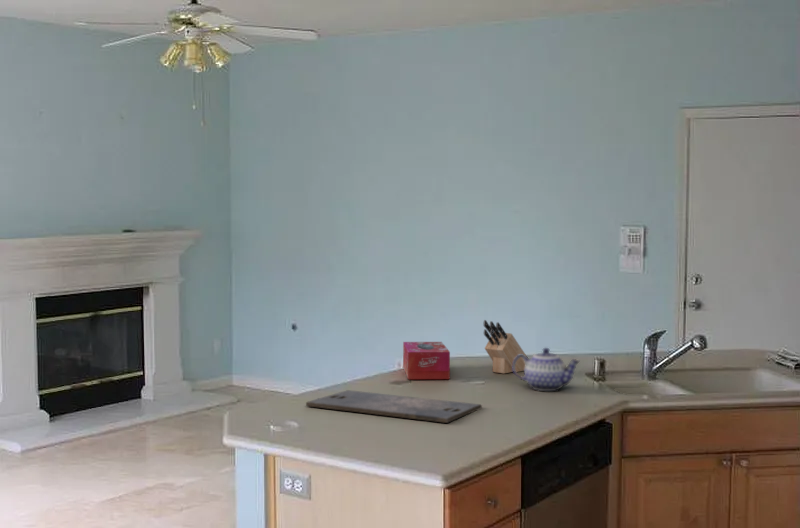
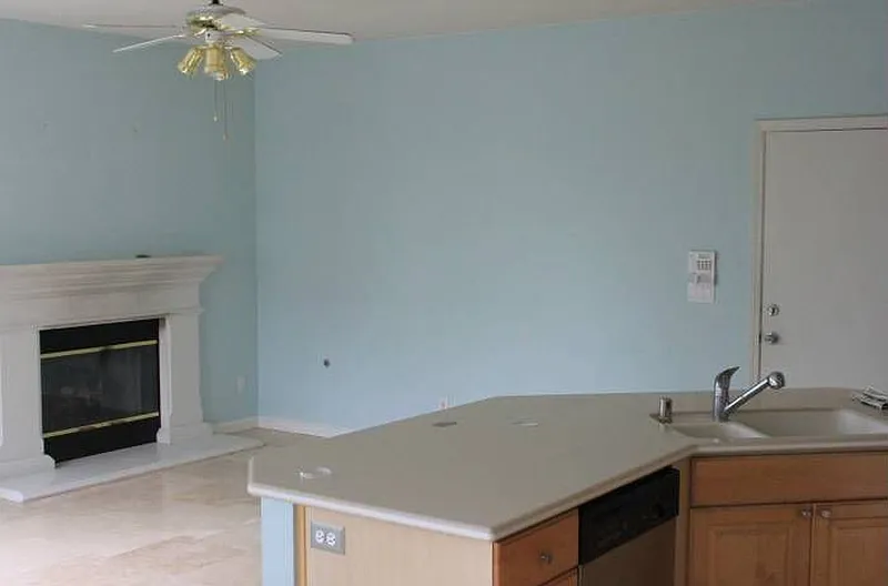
- cutting board (393, 405)
- teapot (545, 368)
- tissue box (425, 359)
- knife block (506, 345)
